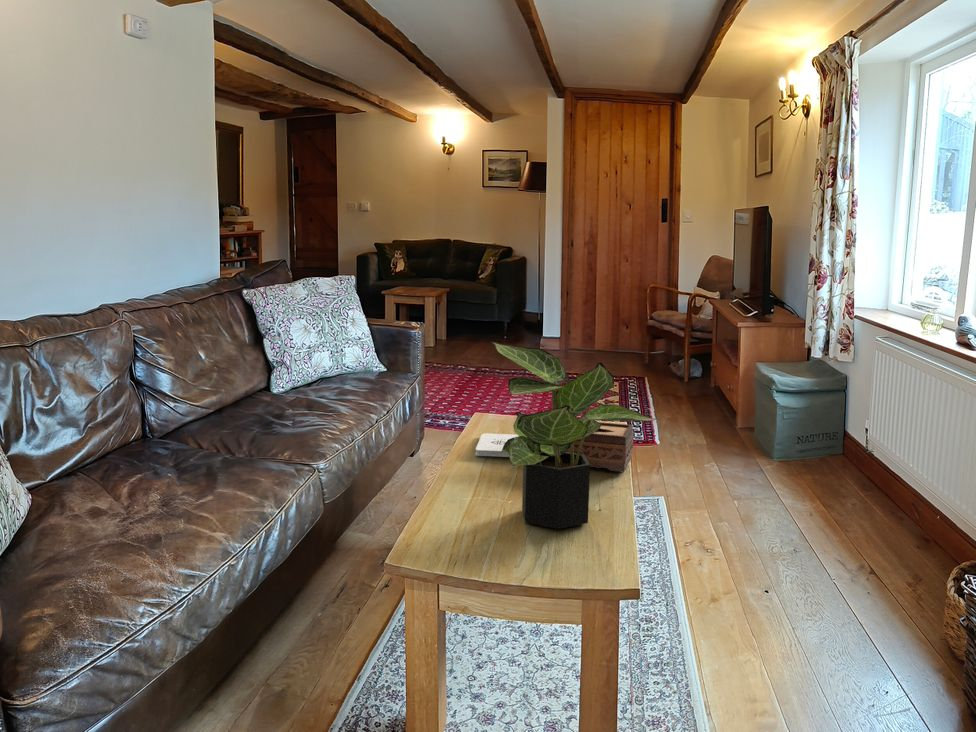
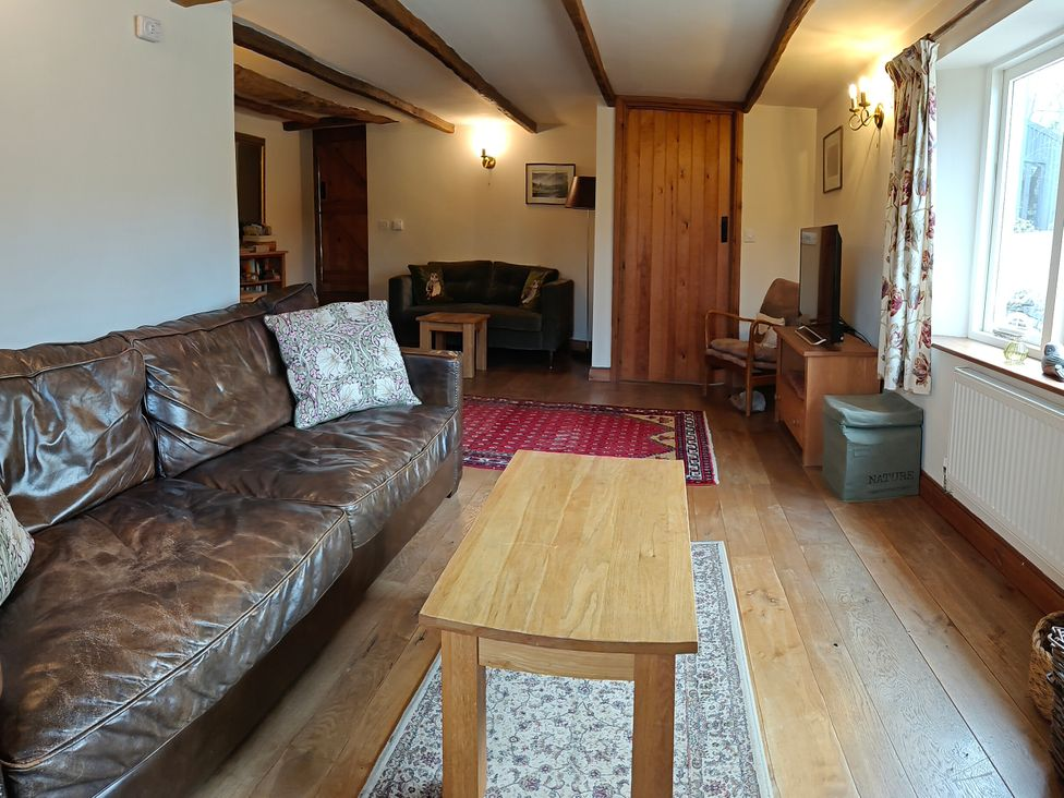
- potted plant (558, 431)
- tissue box (586, 443)
- notepad (499, 444)
